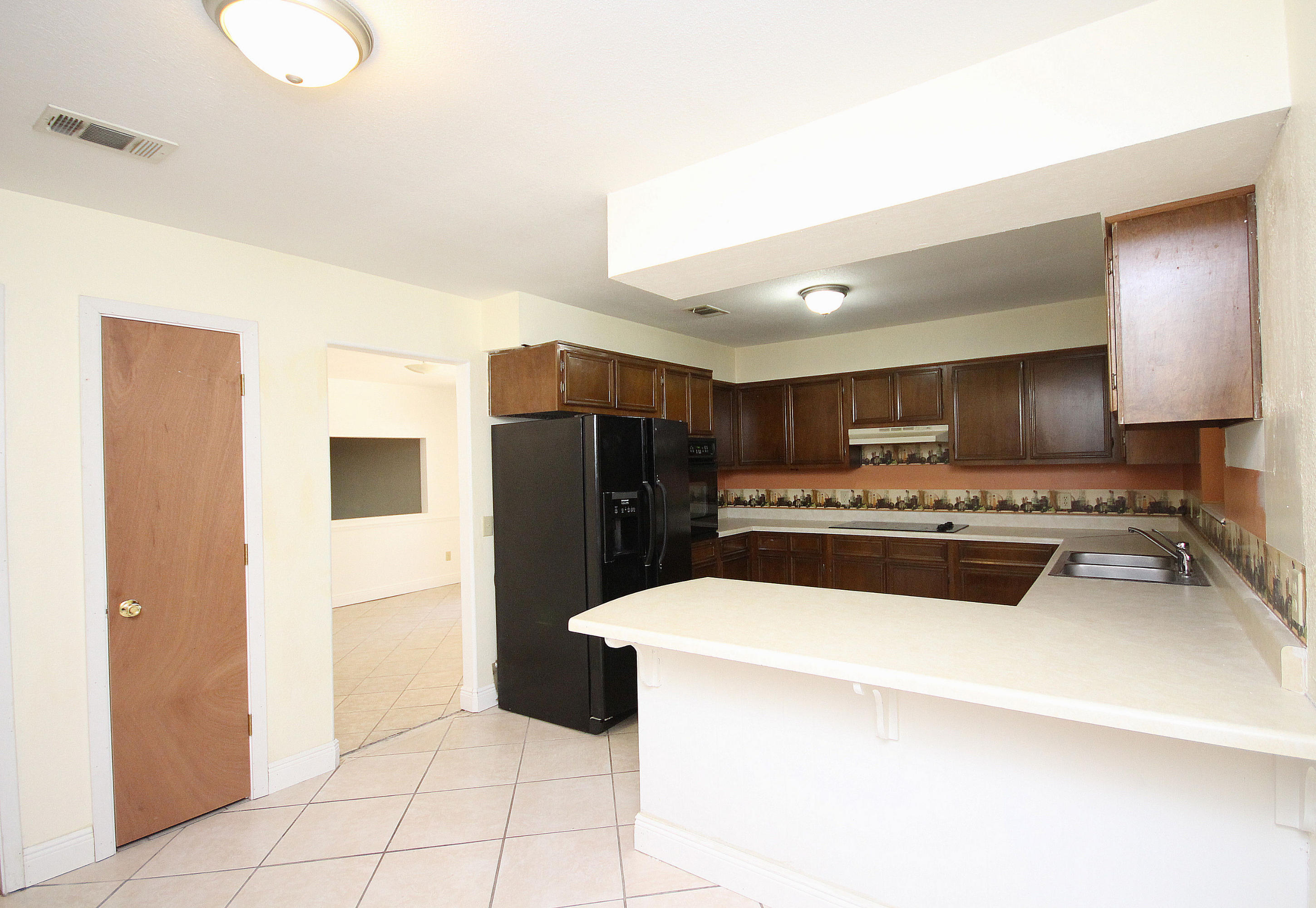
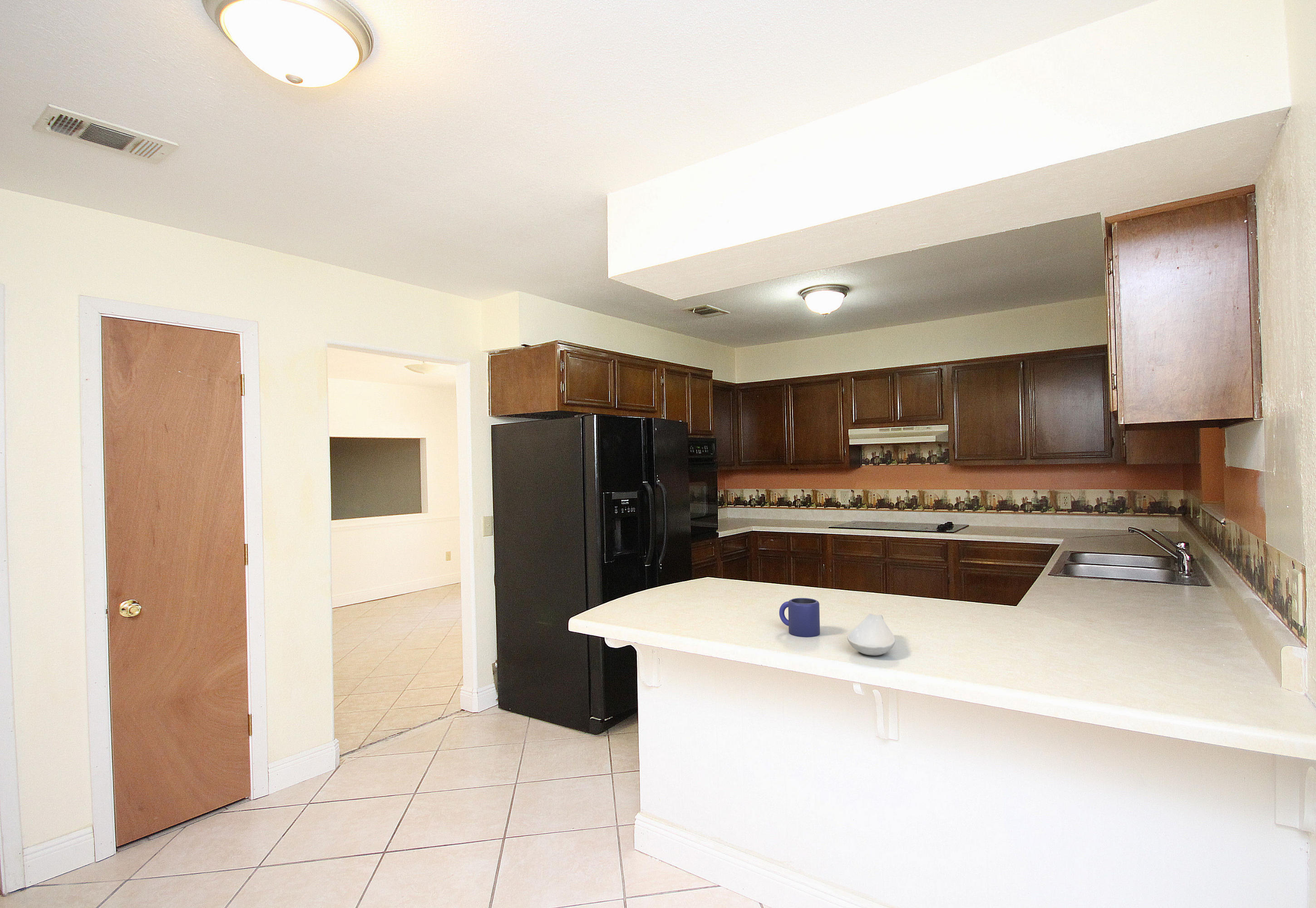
+ spoon rest (872, 632)
+ mug (798, 616)
